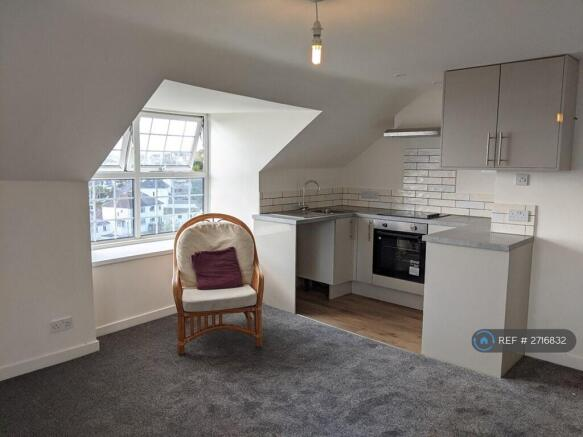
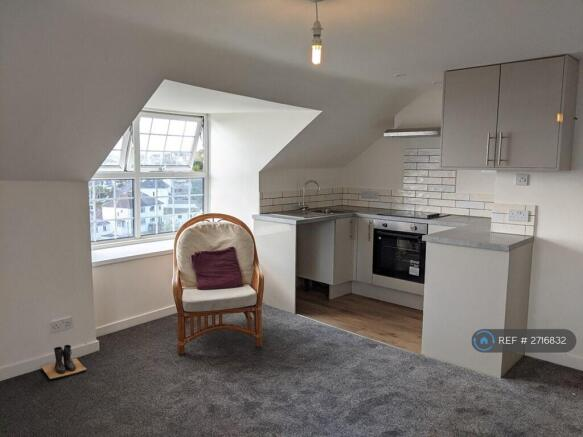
+ boots (64, 359)
